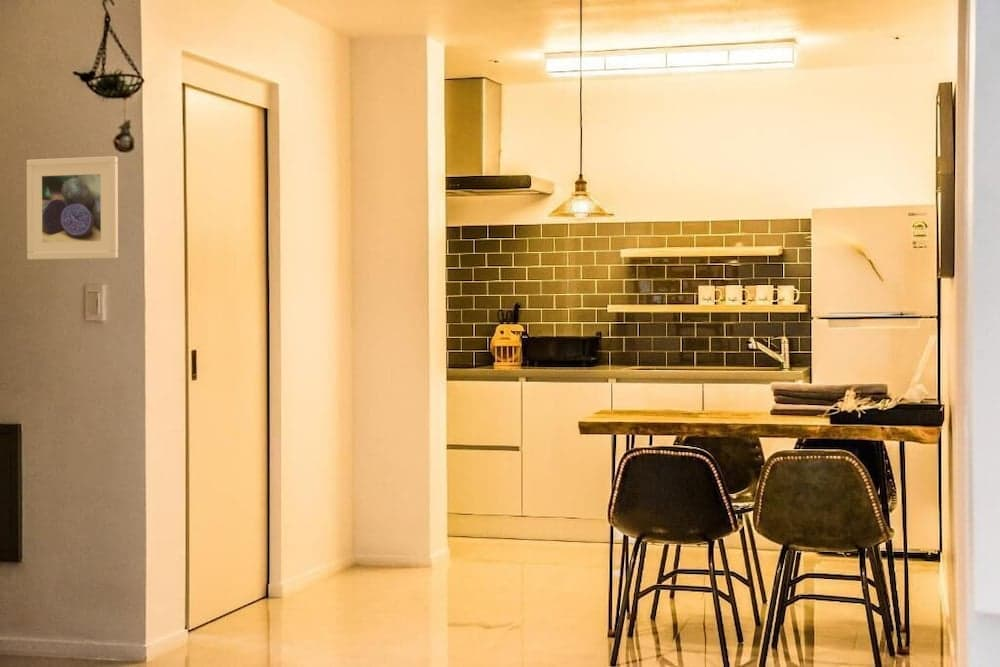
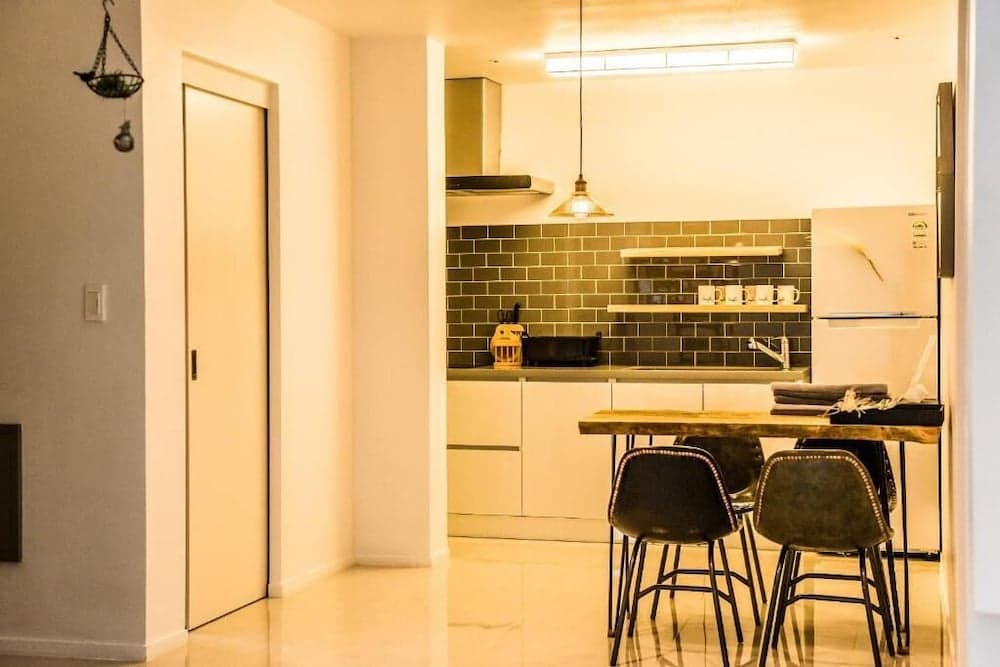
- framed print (72, 208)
